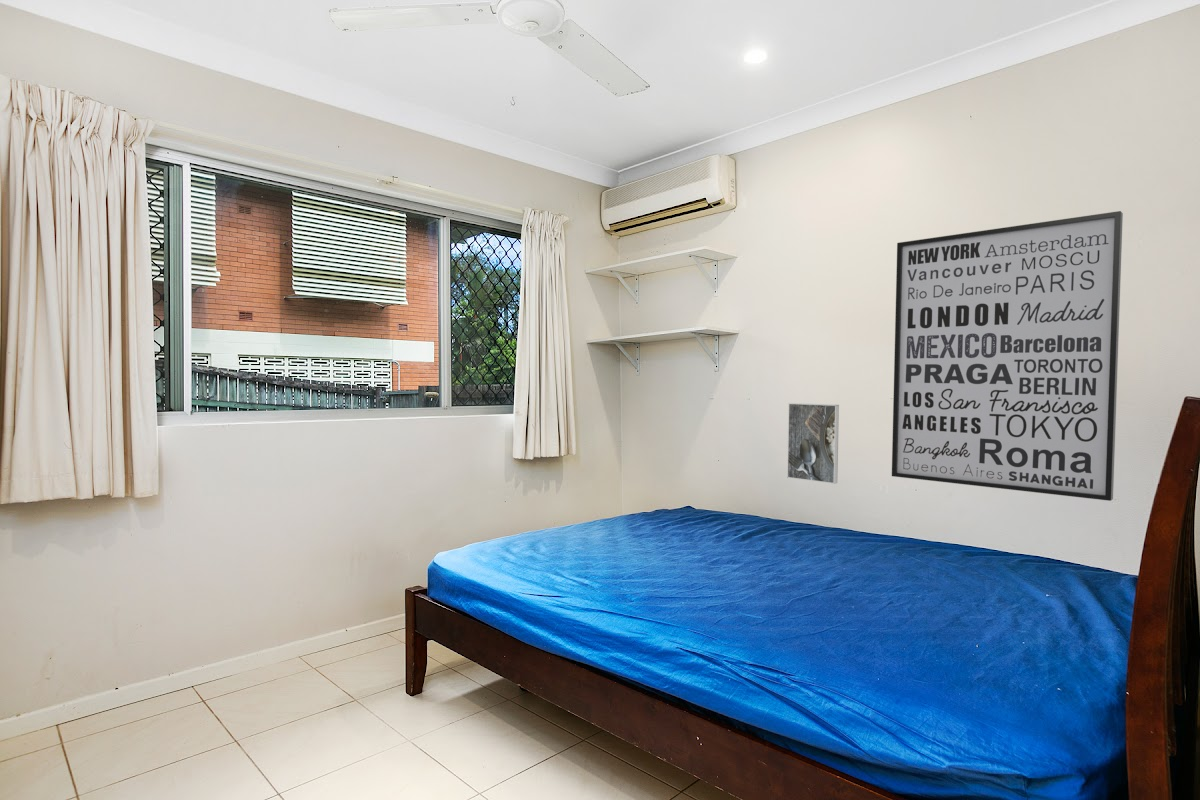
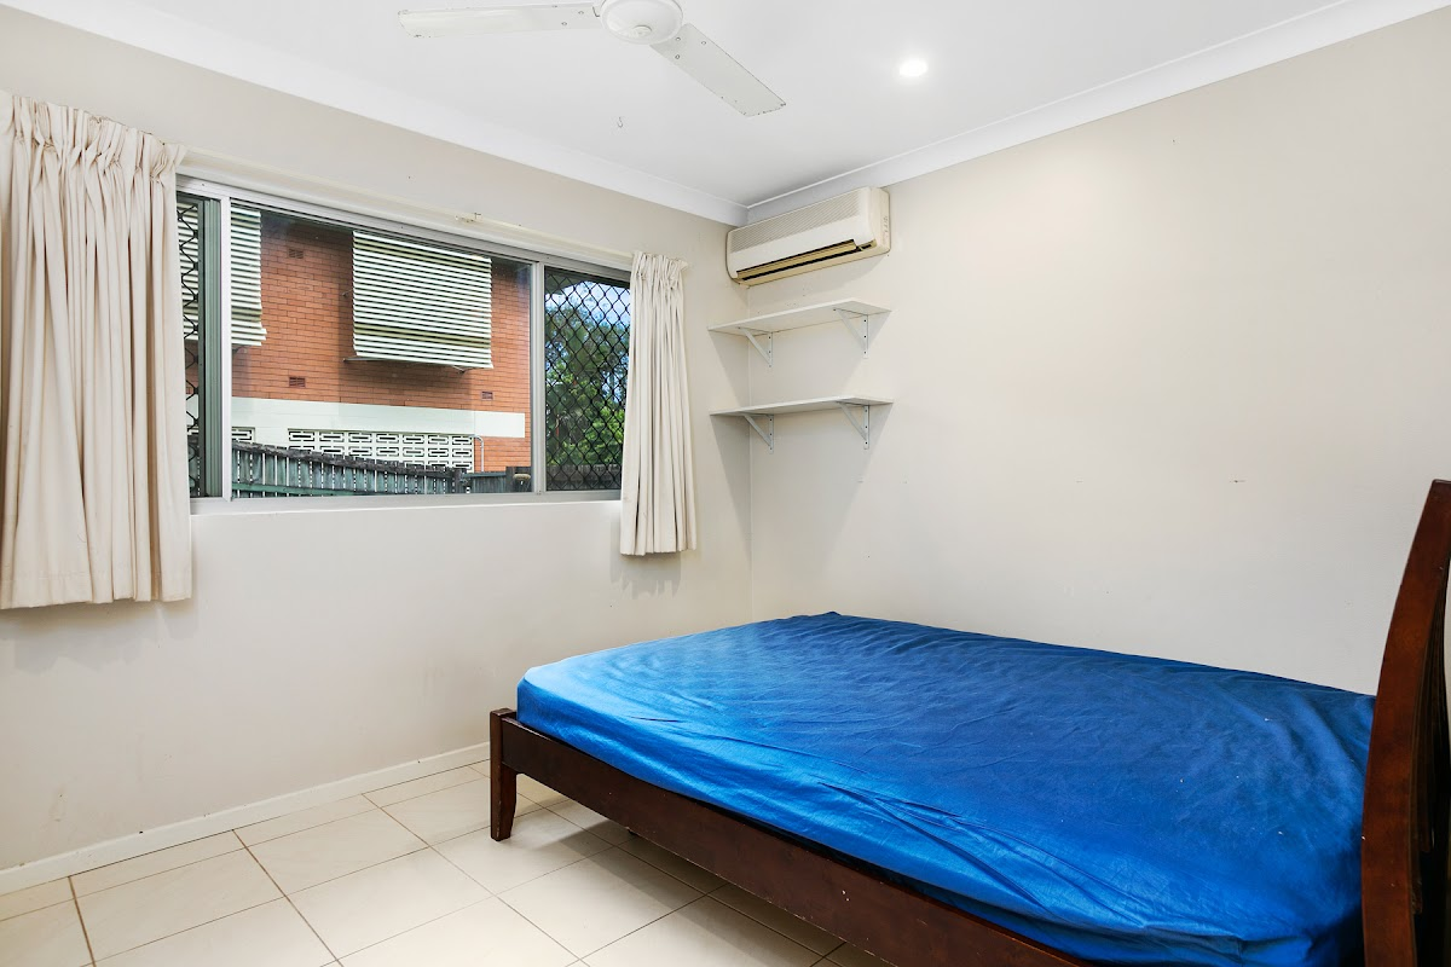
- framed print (812, 442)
- wall art (994, 358)
